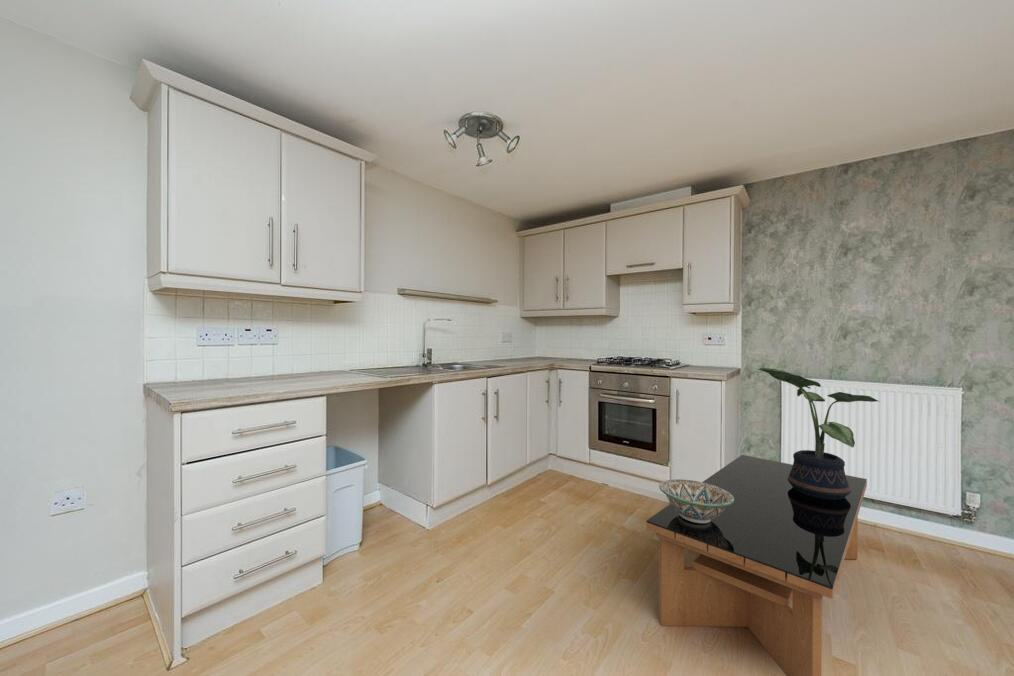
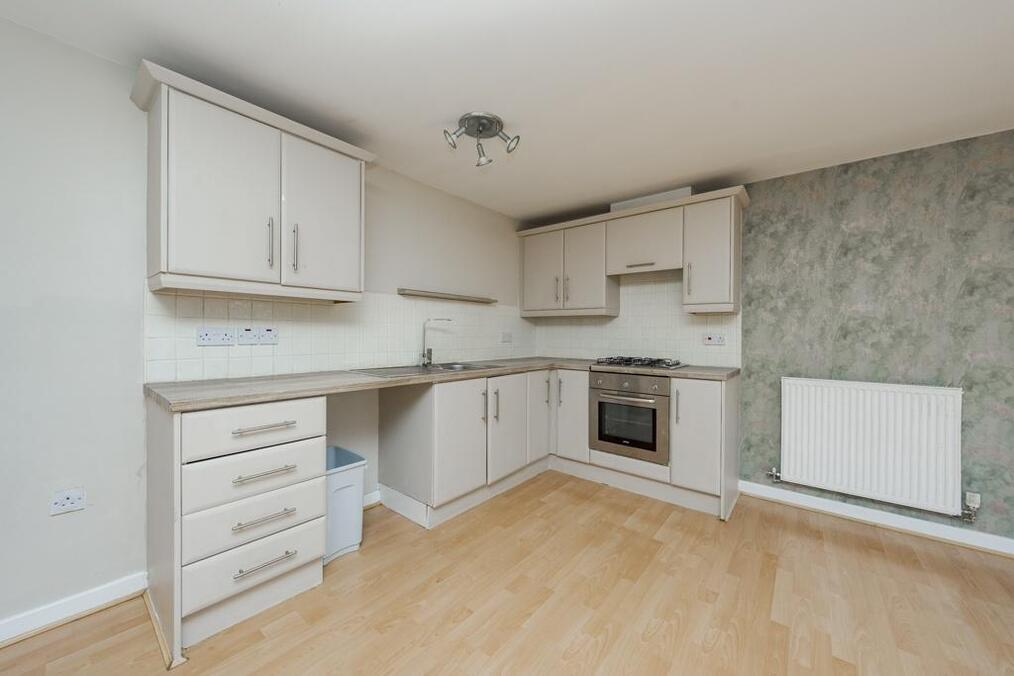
- coffee table (770, 541)
- potted plant (814, 427)
- decorative bowl (695, 503)
